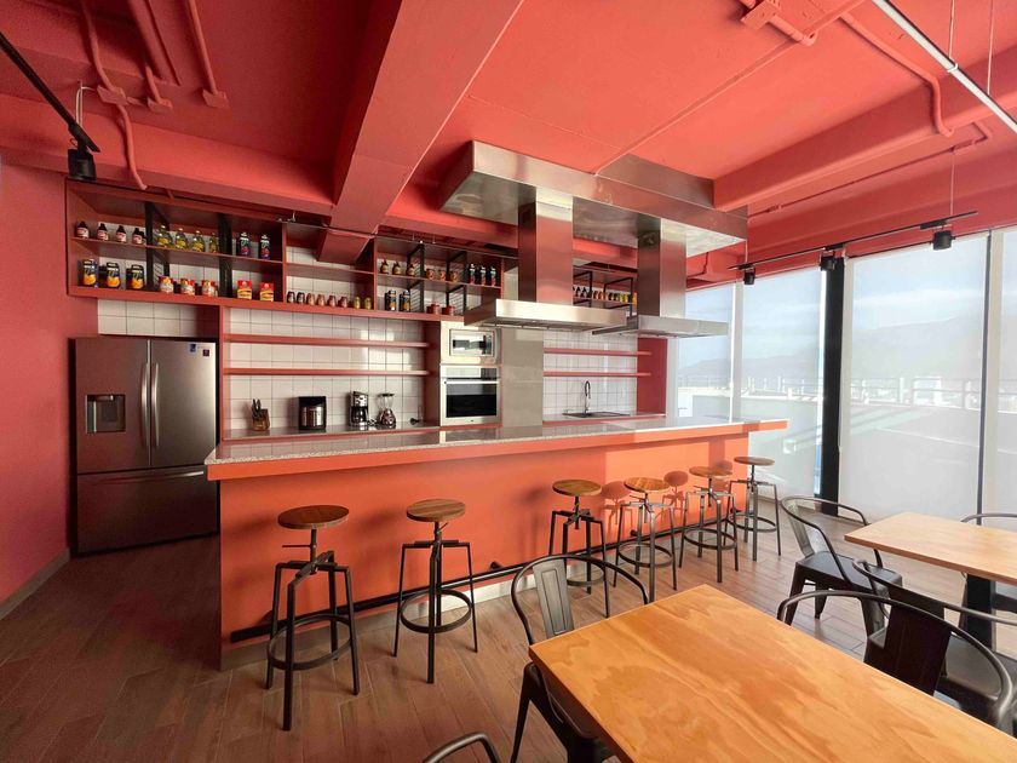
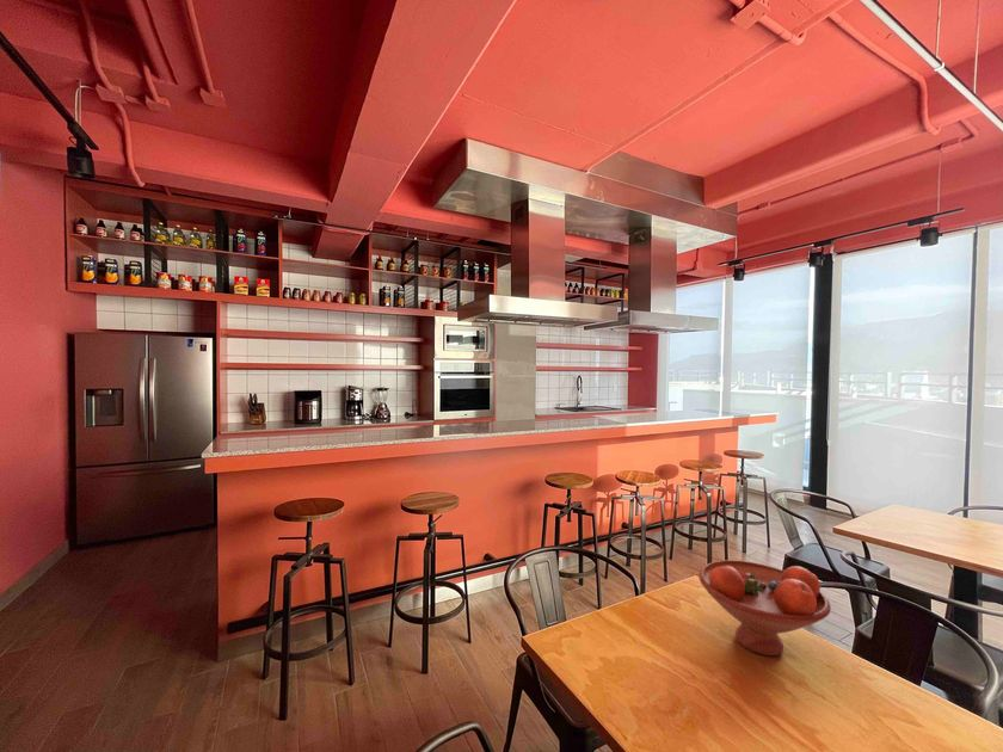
+ fruit bowl (759, 603)
